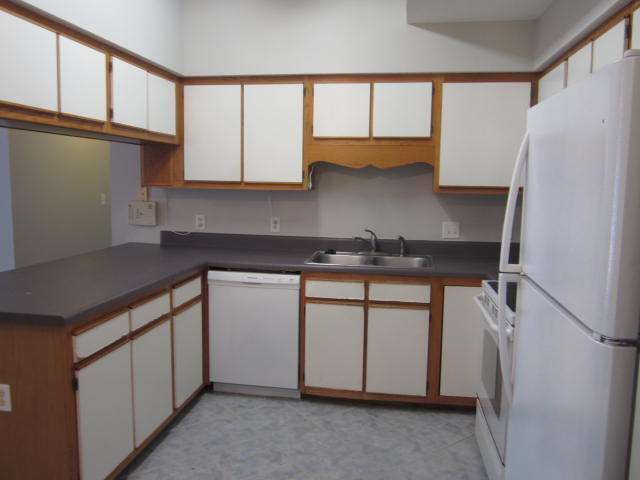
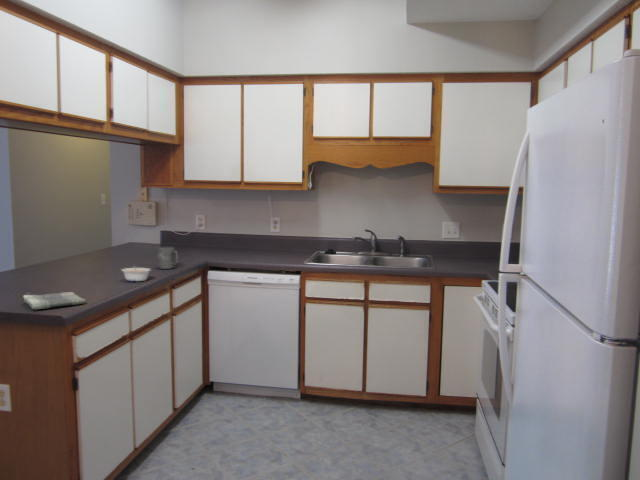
+ dish towel (54, 298)
+ legume (135, 273)
+ mug (168, 257)
